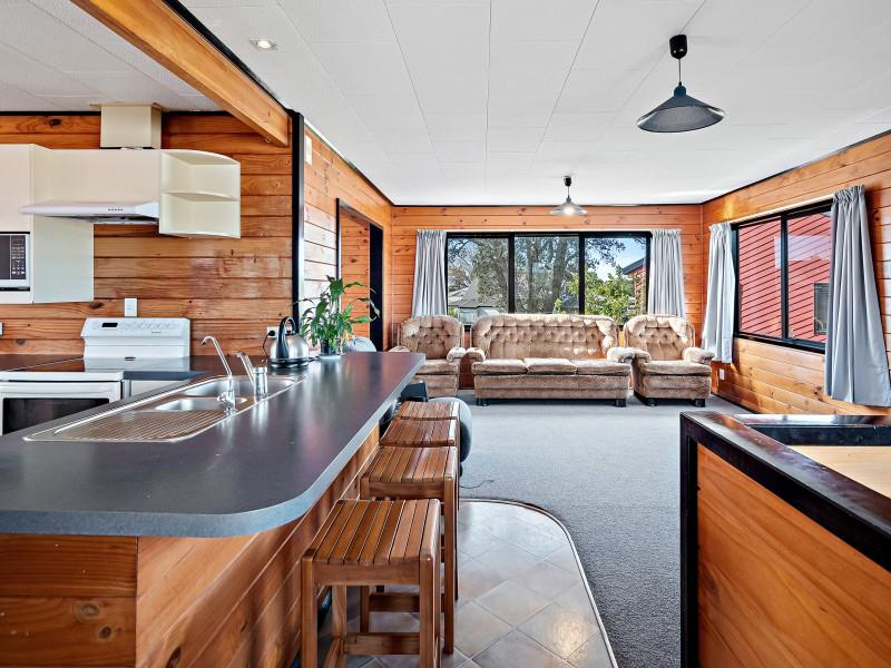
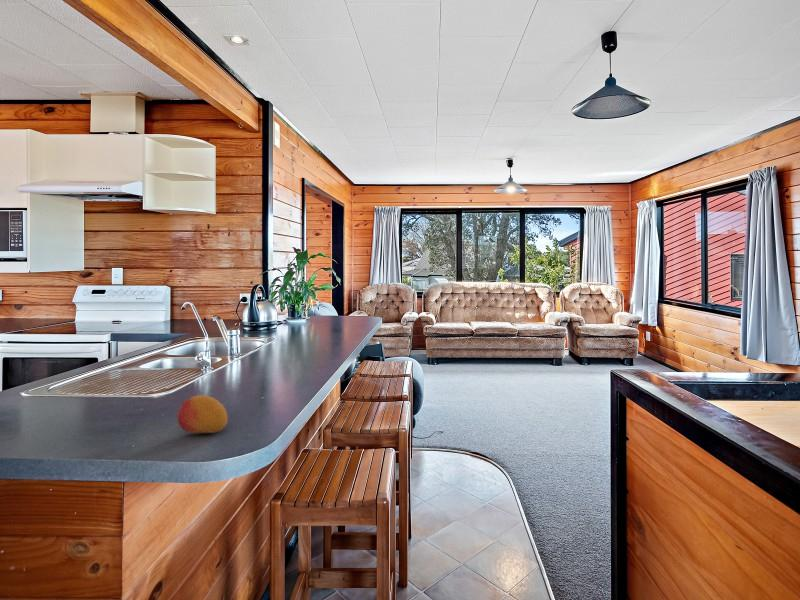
+ fruit (202, 414)
